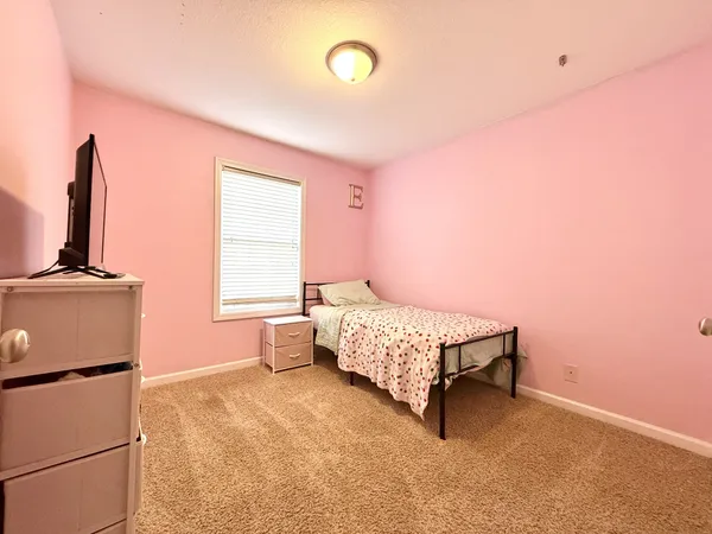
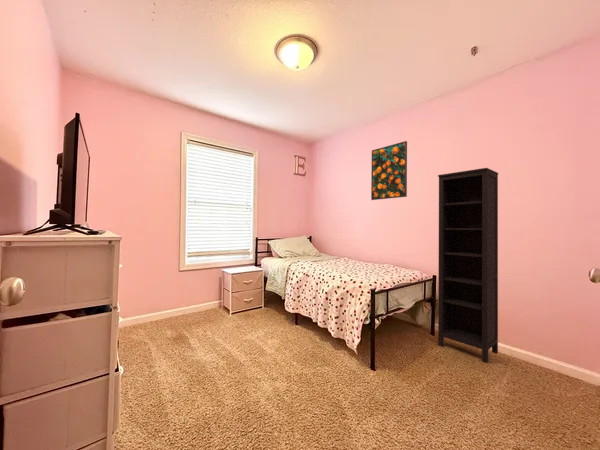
+ bookcase (467, 261)
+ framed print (388, 172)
